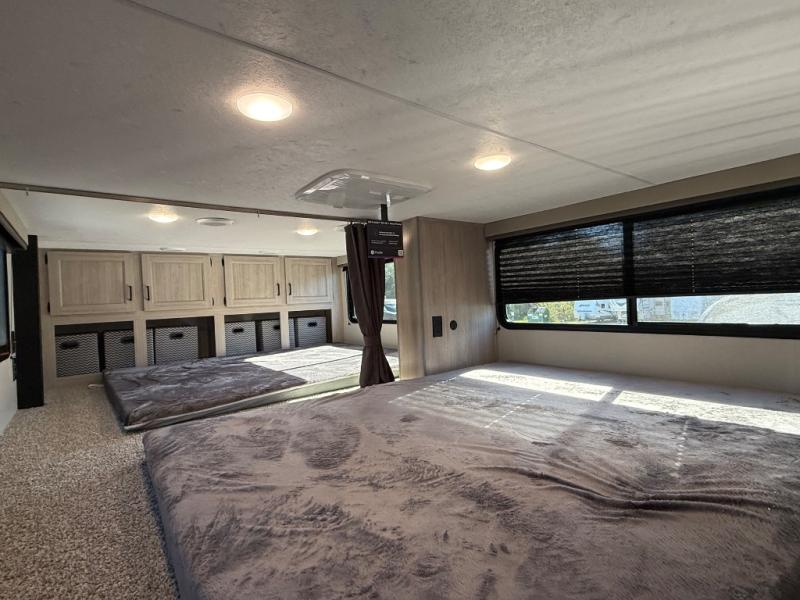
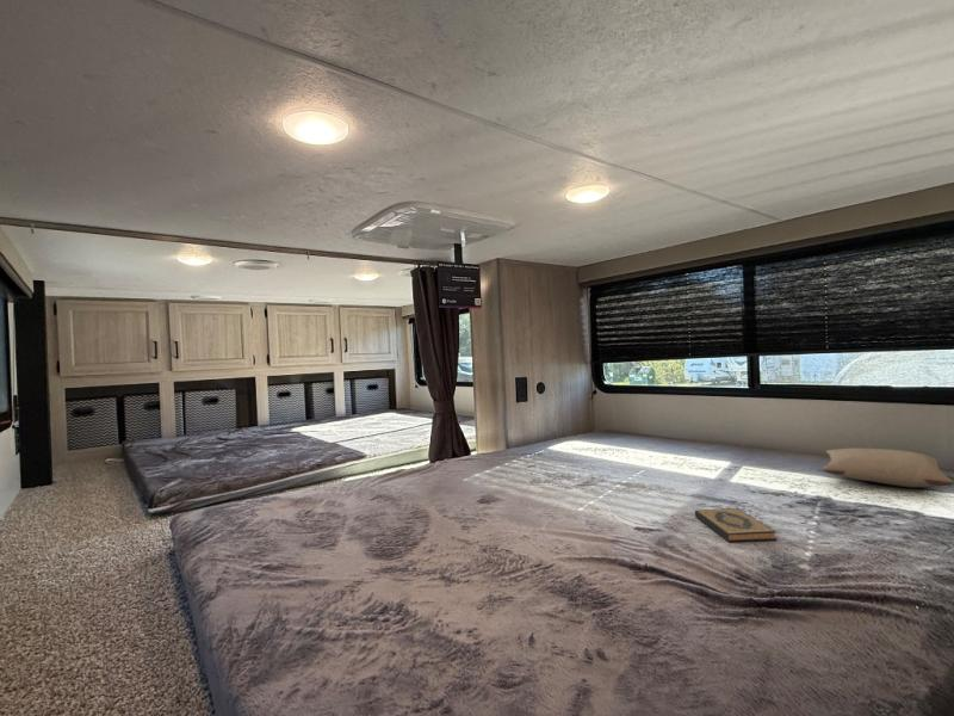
+ pillow (881, 465)
+ hardback book (732, 524)
